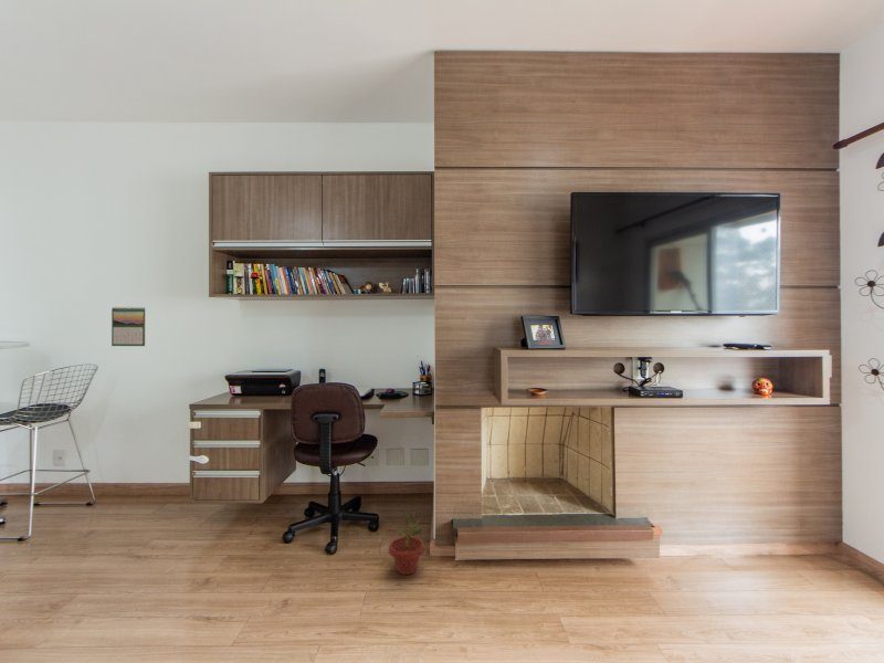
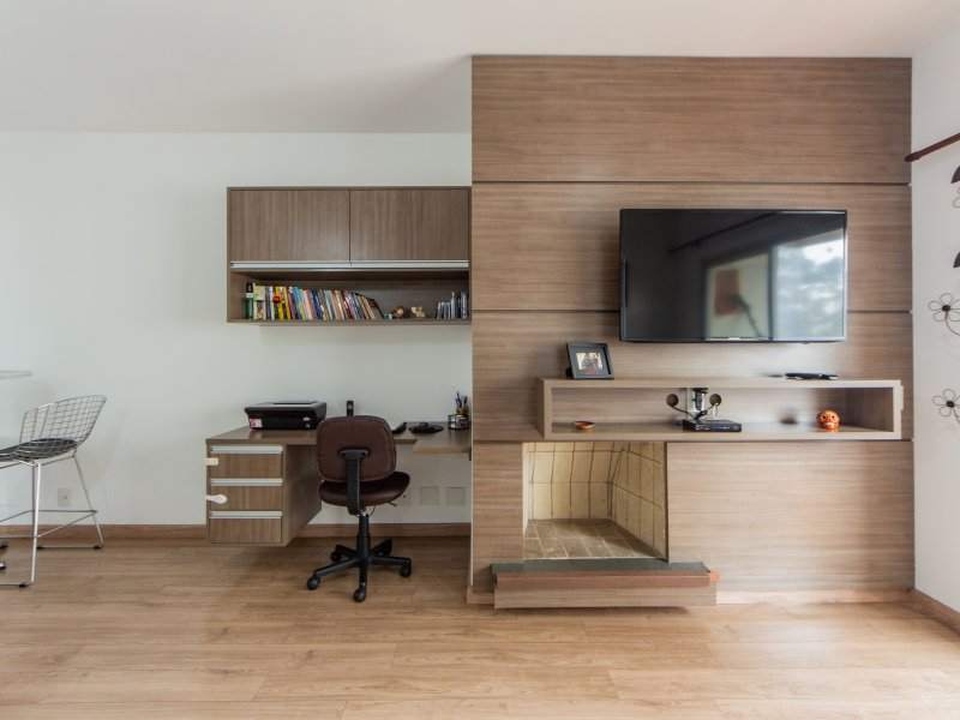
- potted plant (408, 540)
- calendar (128, 326)
